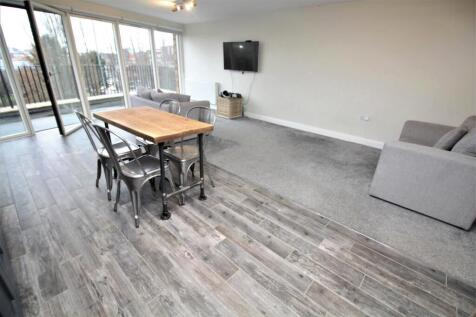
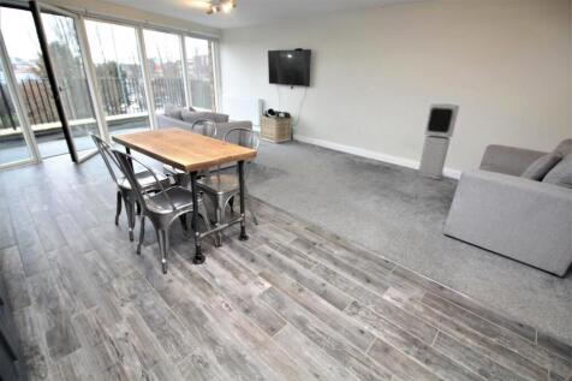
+ air purifier (439, 141)
